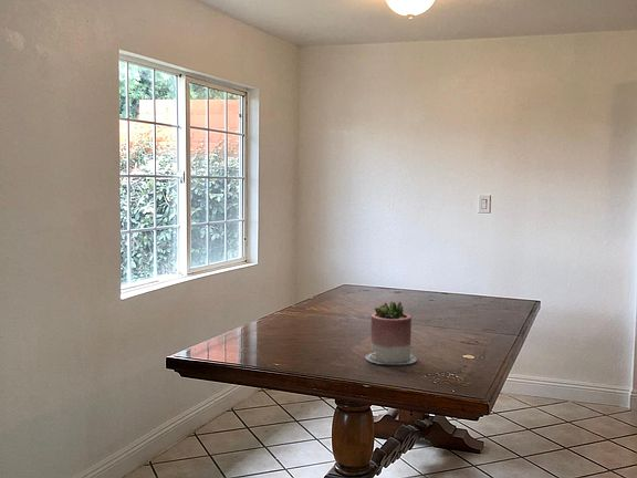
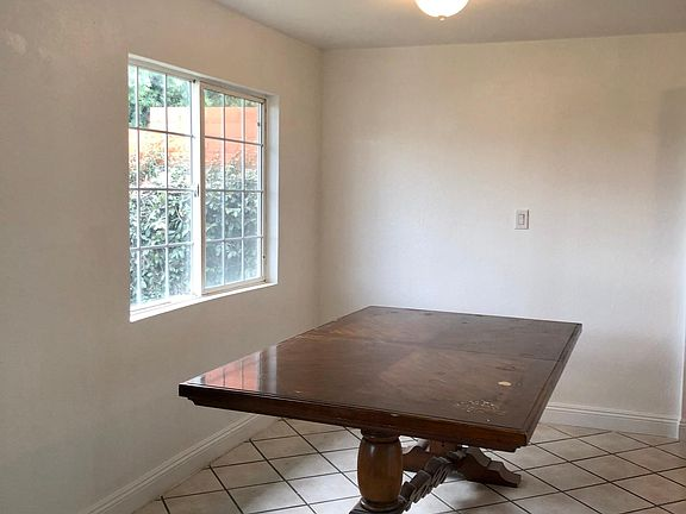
- succulent planter (391, 330)
